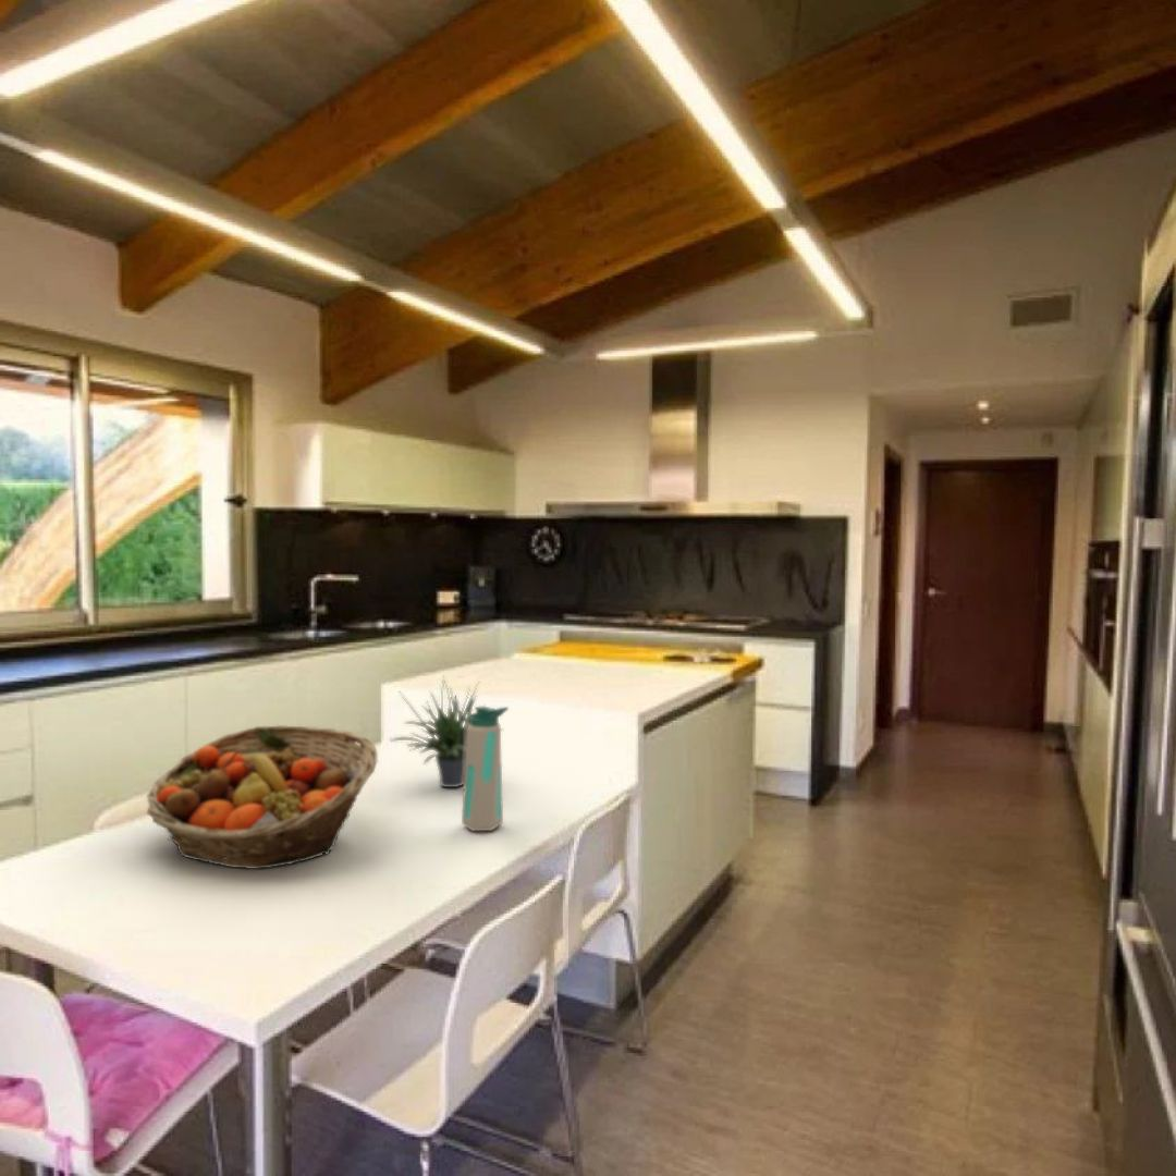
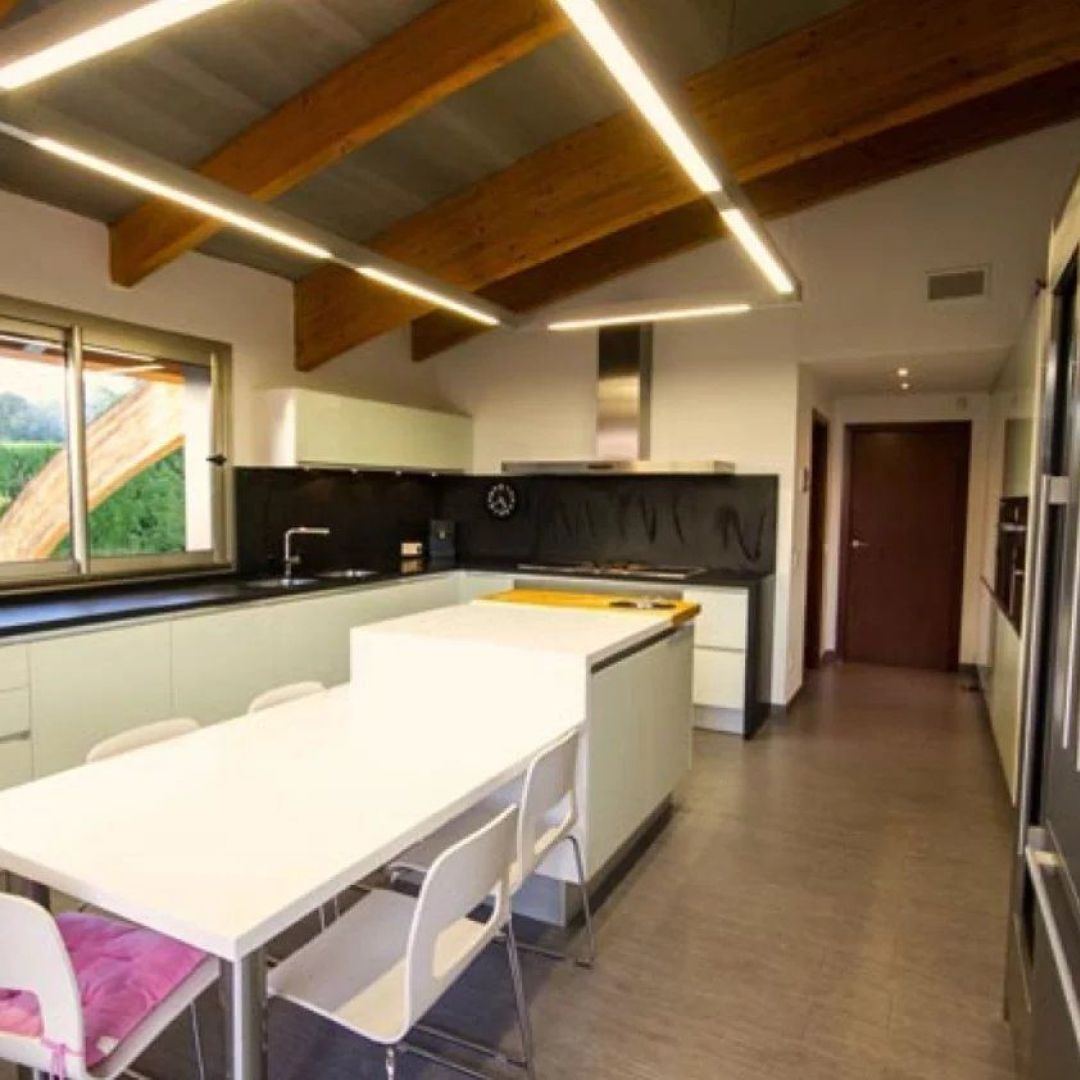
- fruit basket (265, 792)
- water bottle (486, 765)
- potted plant (446, 725)
